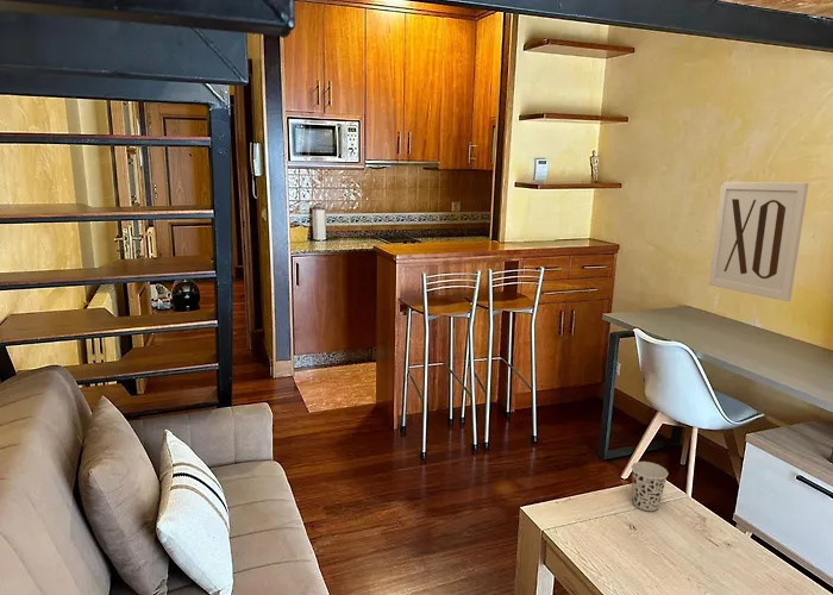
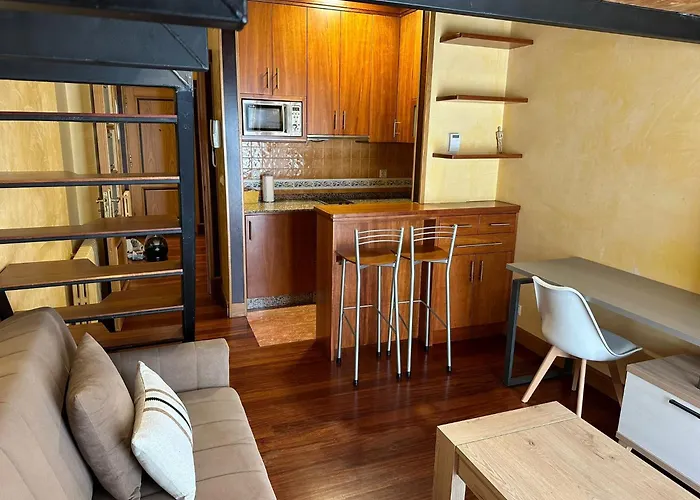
- wall art (753, 238)
- cup (647, 487)
